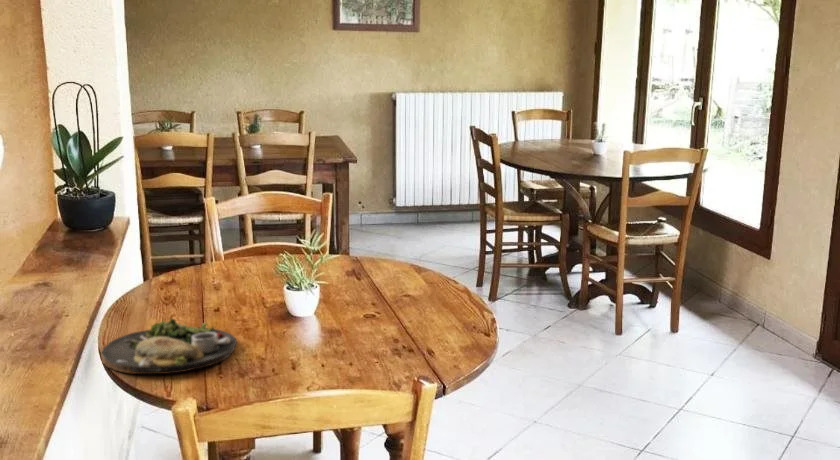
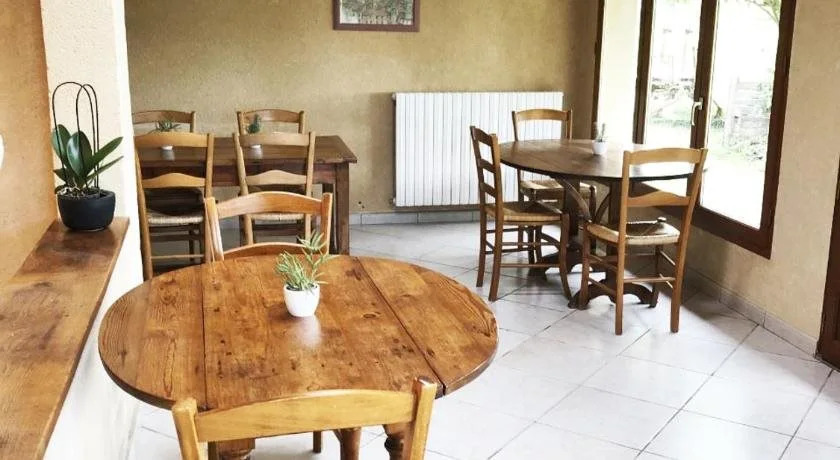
- dinner plate (170, 338)
